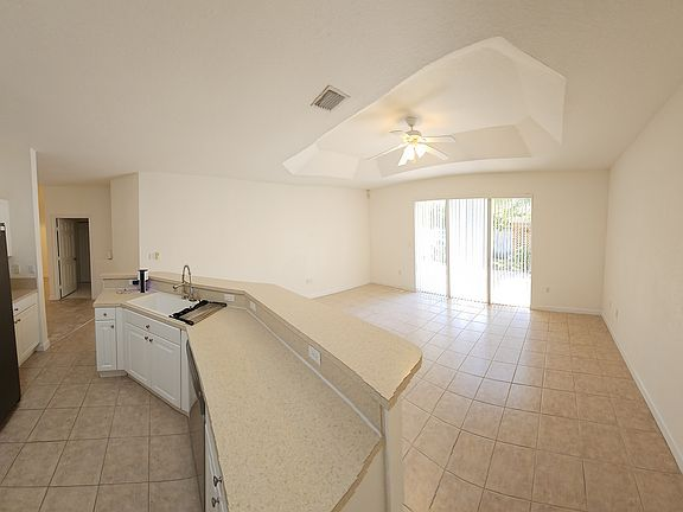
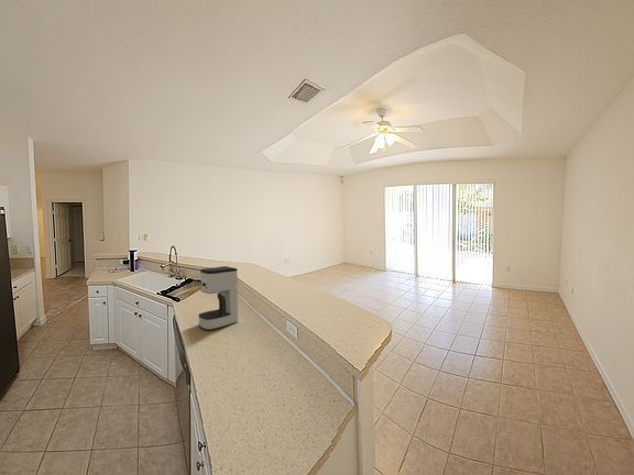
+ coffee maker (218, 297)
